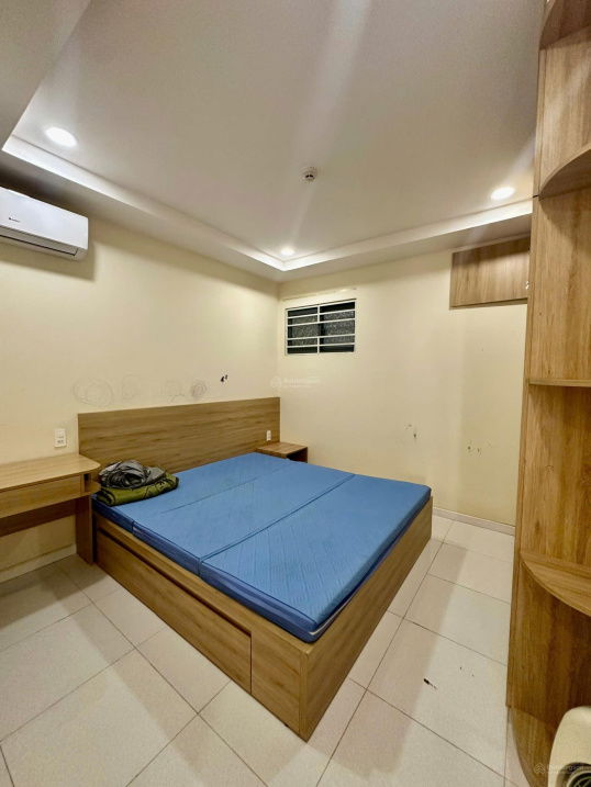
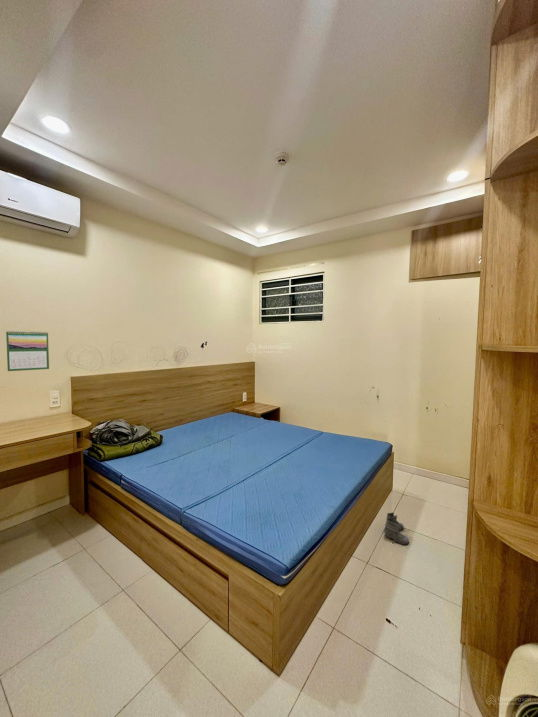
+ boots (396, 526)
+ calendar (28, 350)
